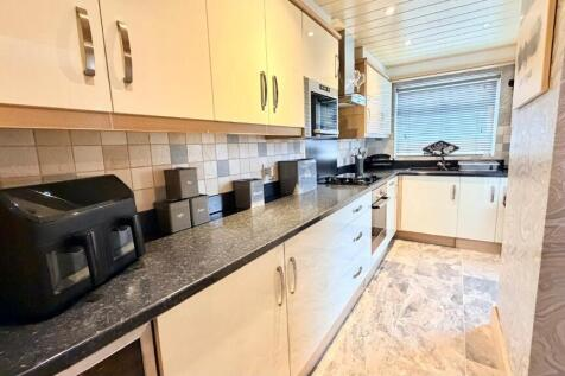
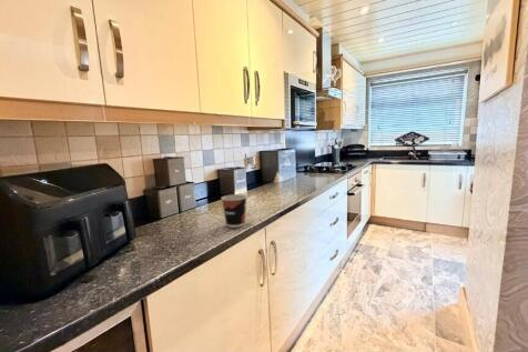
+ cup (234, 210)
